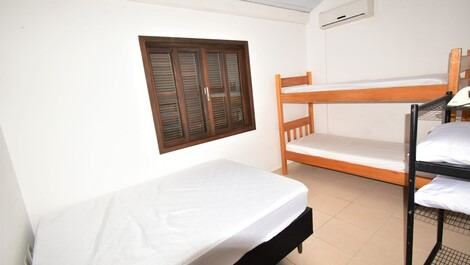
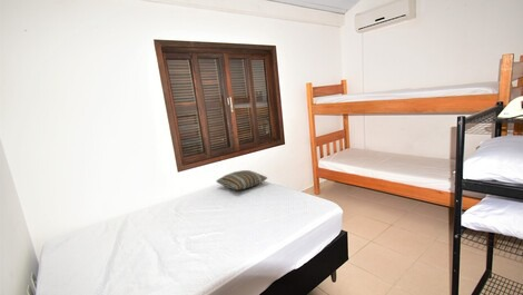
+ pillow (240, 179)
